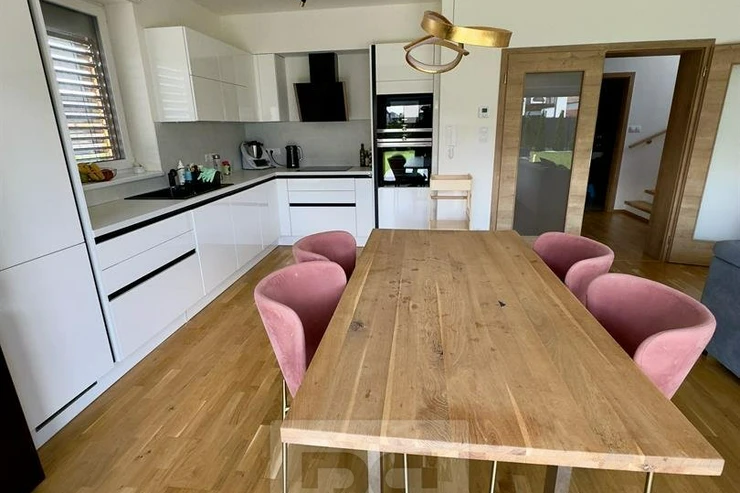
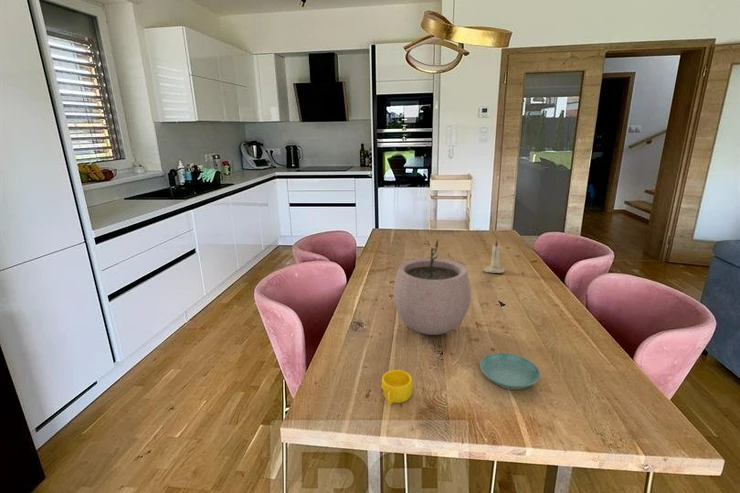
+ saucer (509, 372)
+ cup (395, 389)
+ plant pot (431, 285)
+ candle (494, 255)
